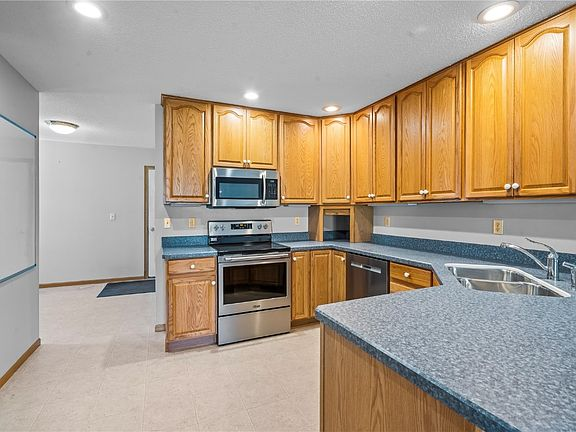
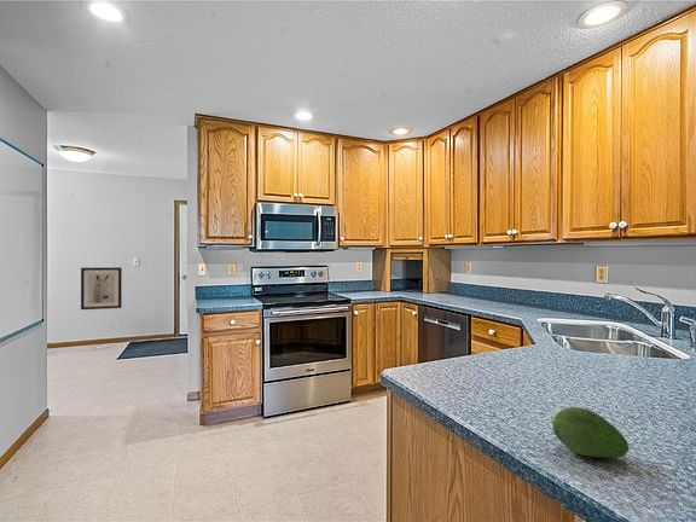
+ wall art (102, 288)
+ fruit (588, 431)
